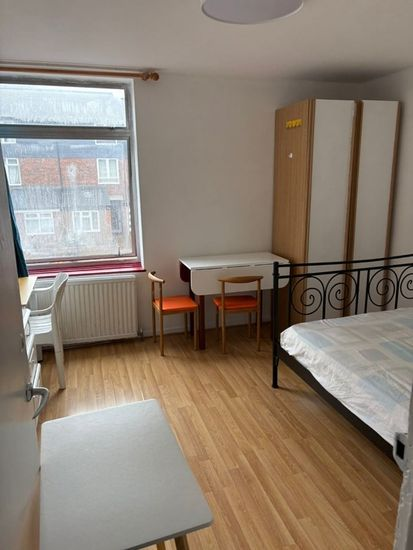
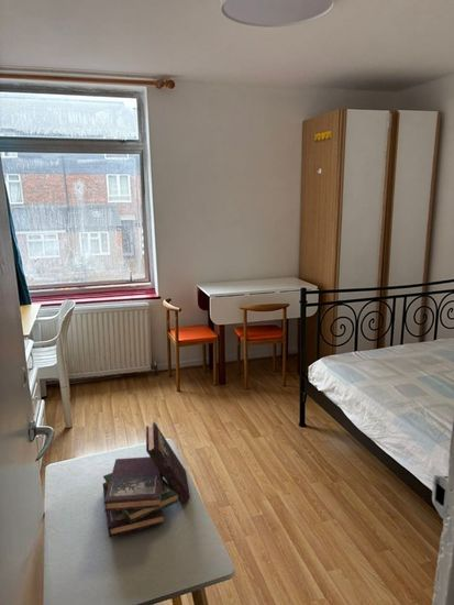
+ book (147, 471)
